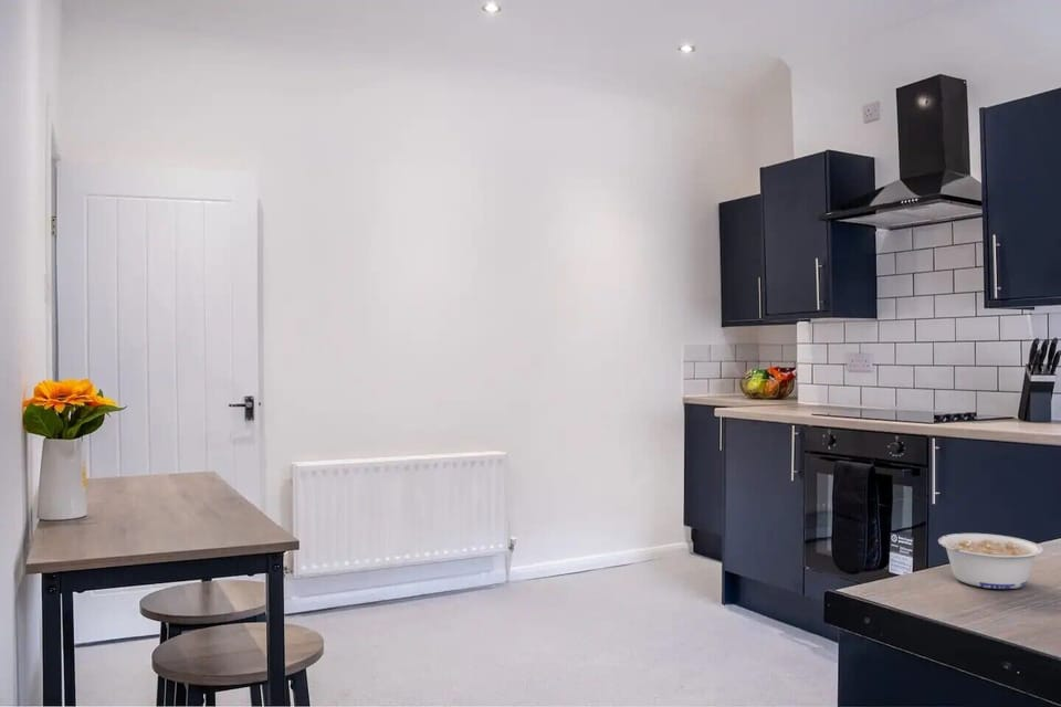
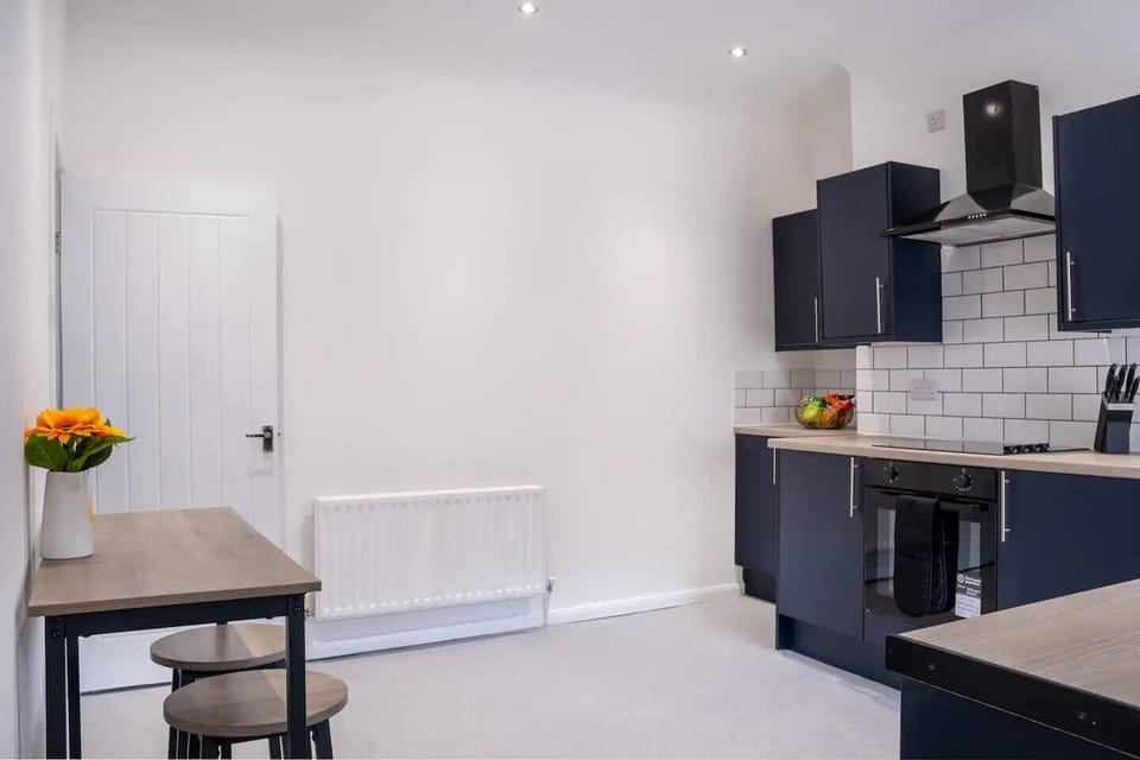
- legume (989, 559)
